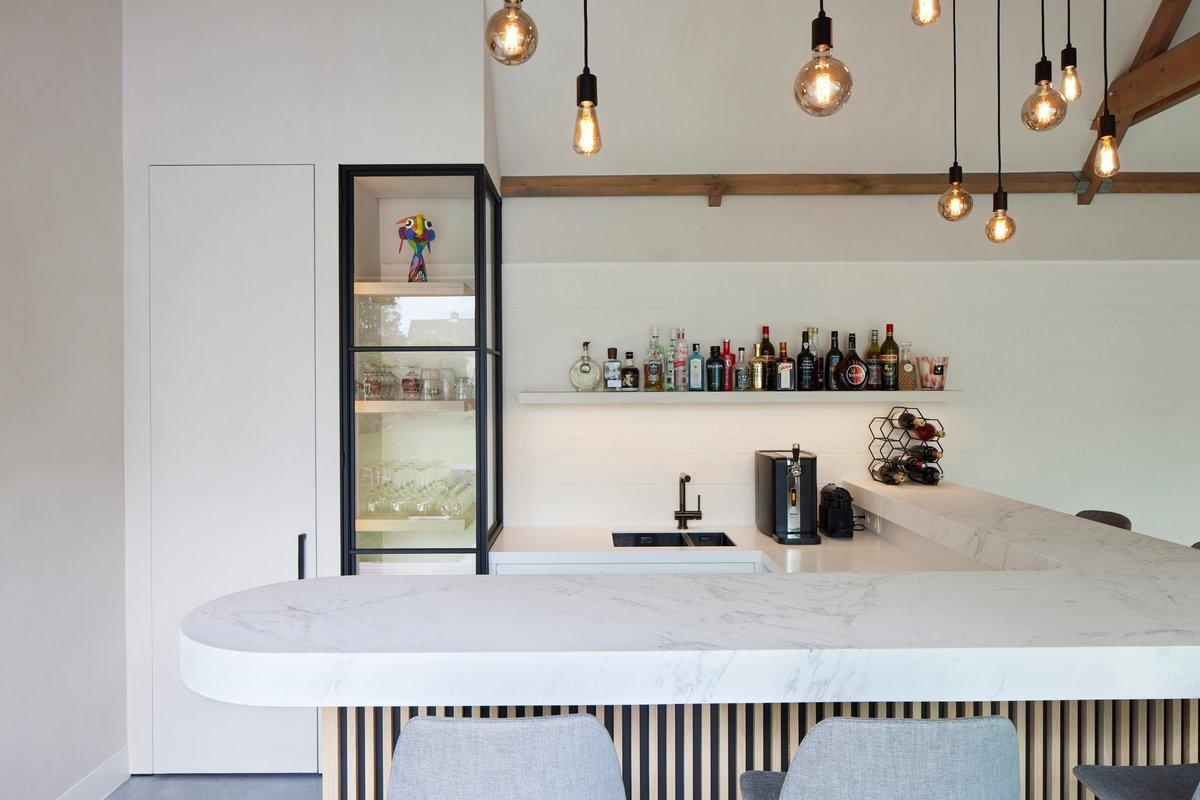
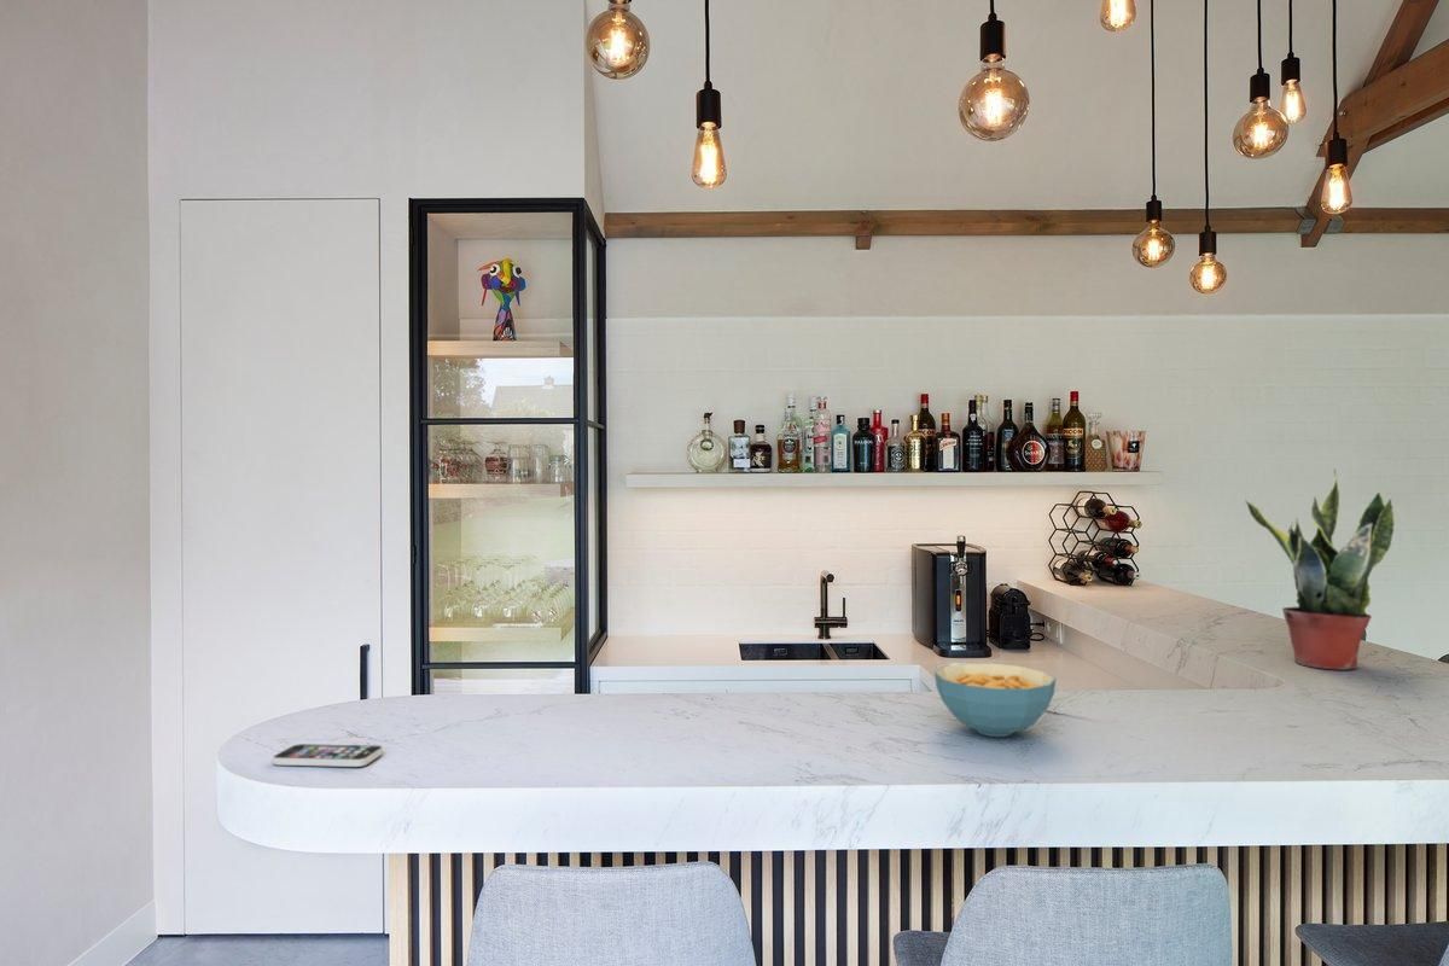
+ cereal bowl (994, 703)
+ smartphone (328, 755)
+ potted plant (1311, 565)
